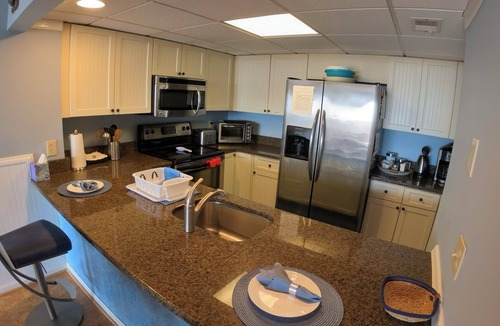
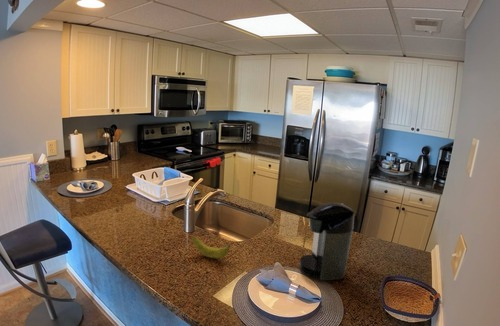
+ banana (210, 248)
+ coffee maker (325, 232)
